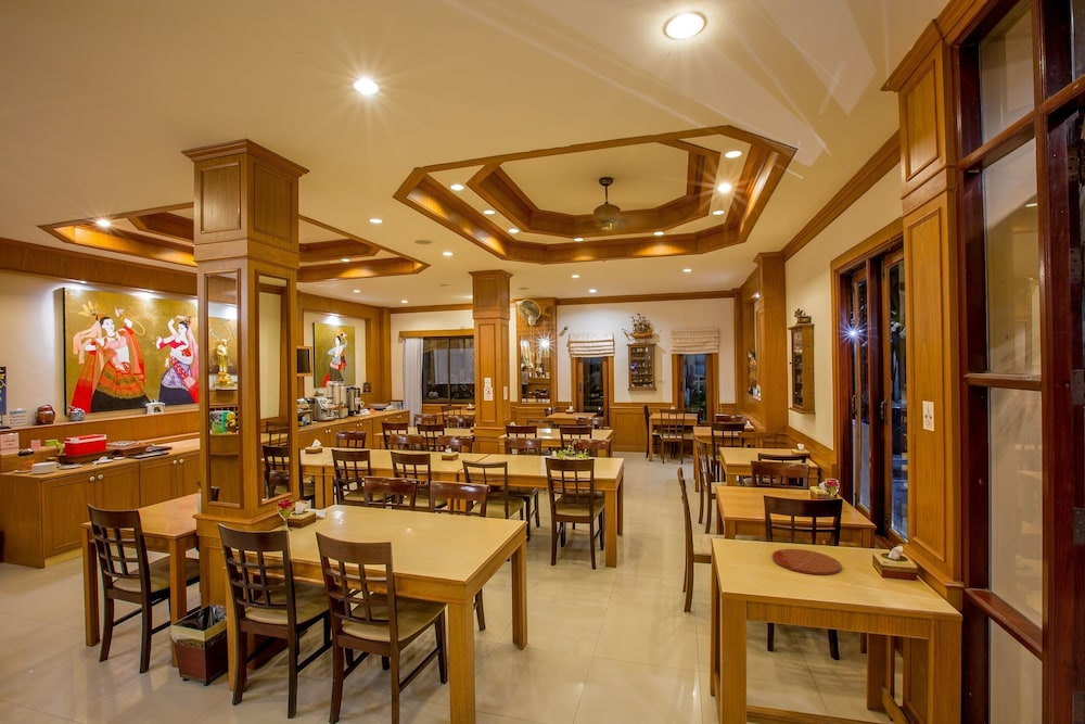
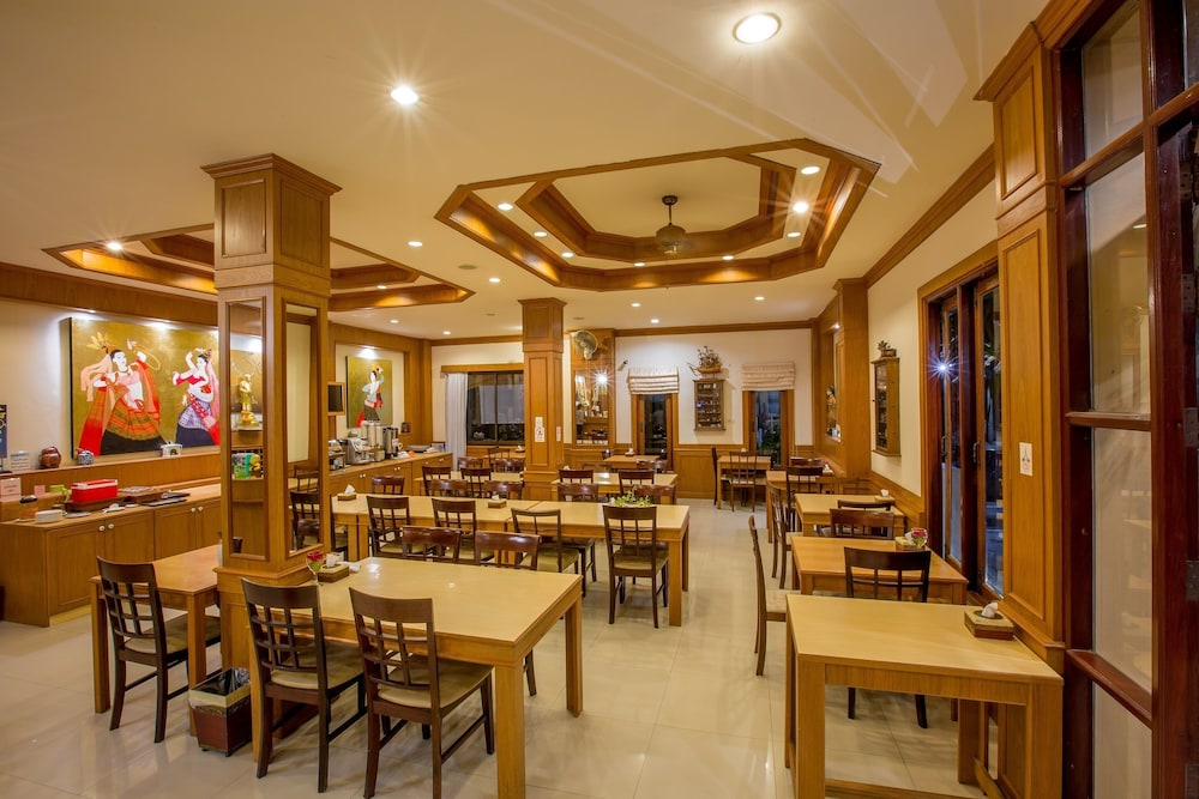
- plate (805, 560)
